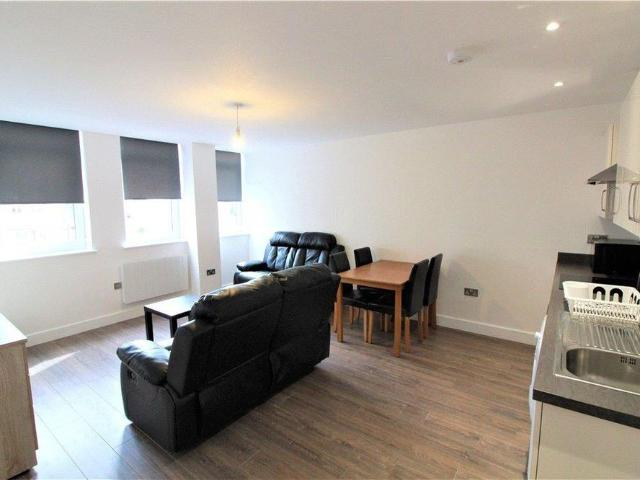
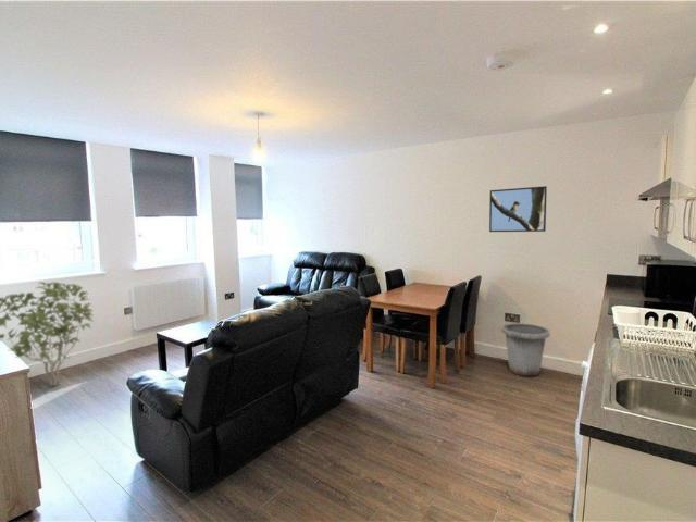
+ shrub (50, 334)
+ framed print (517, 210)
+ trash can (524, 349)
